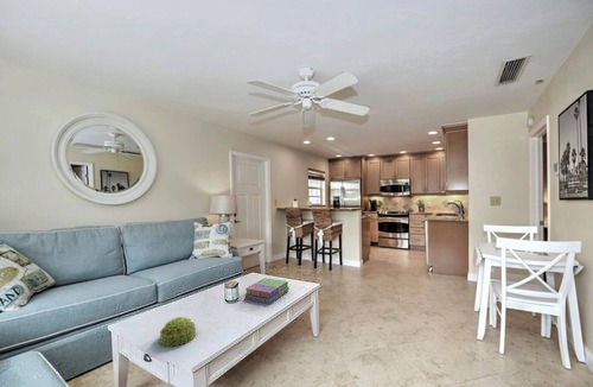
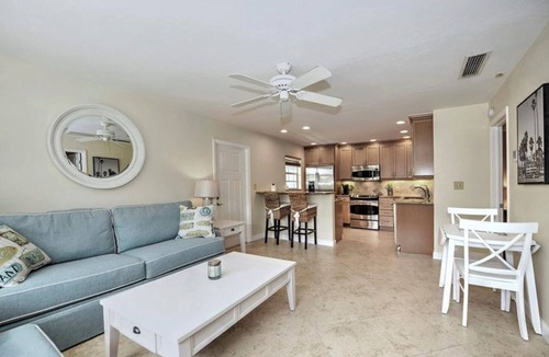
- books (267, 290)
- decorative ball (178, 328)
